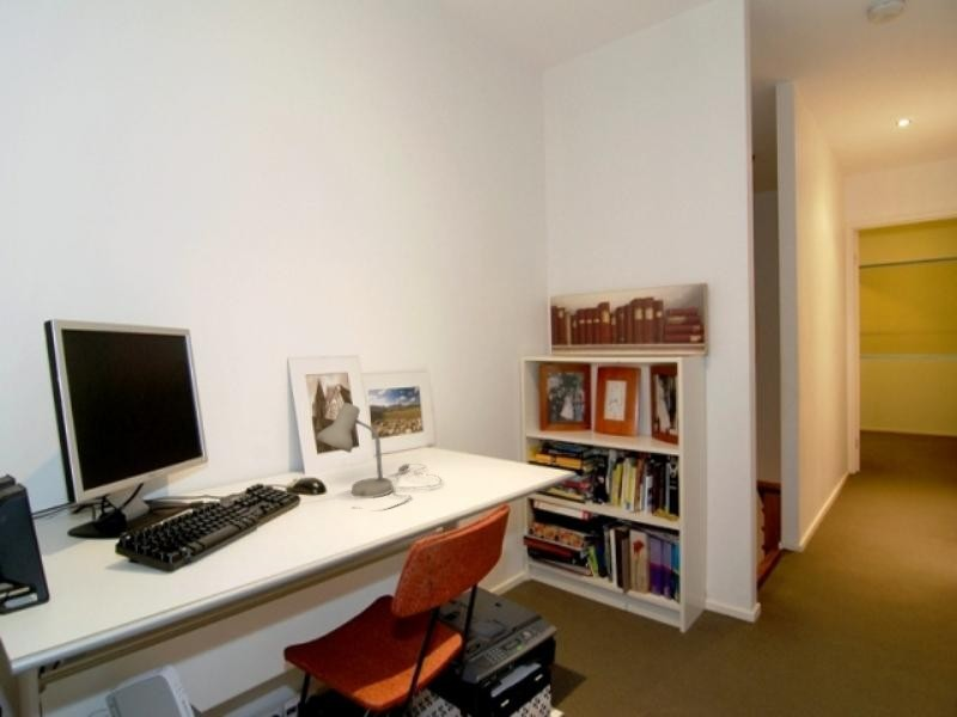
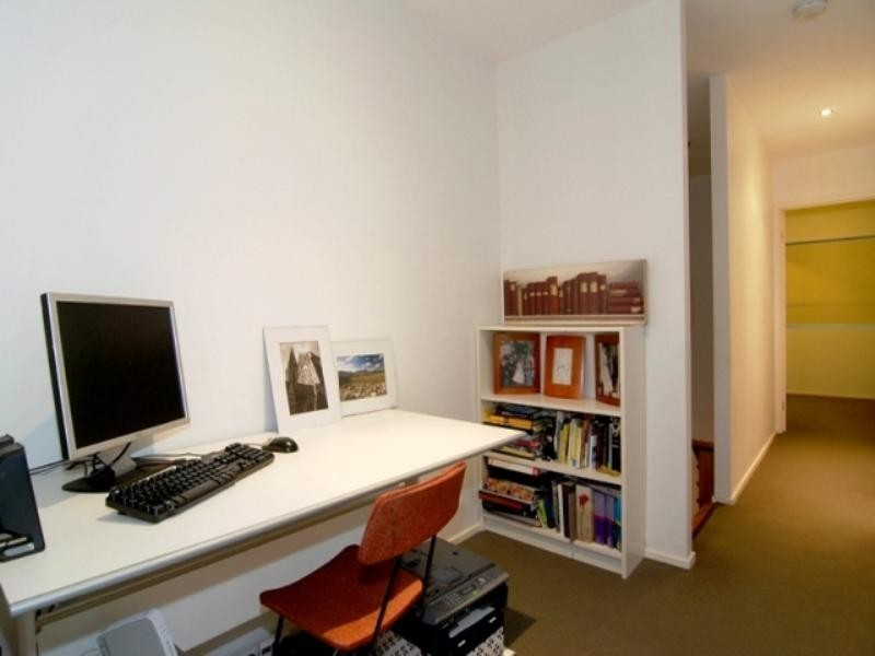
- desk lamp (379, 442)
